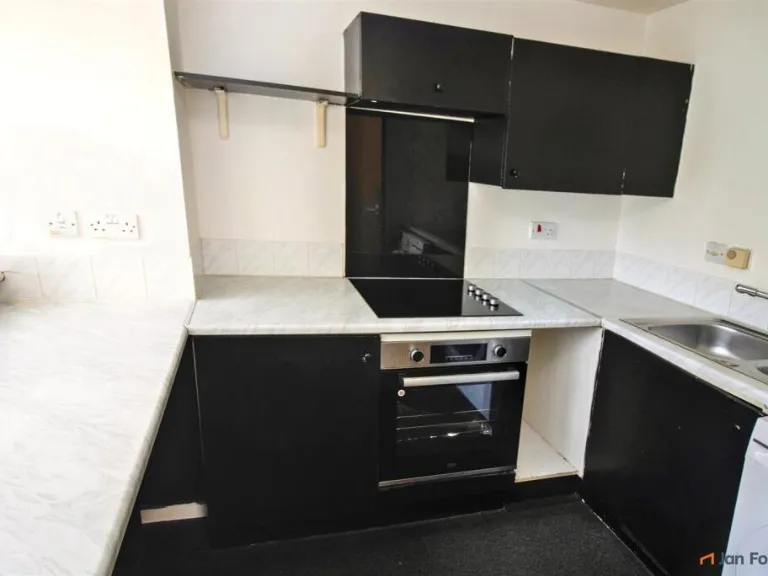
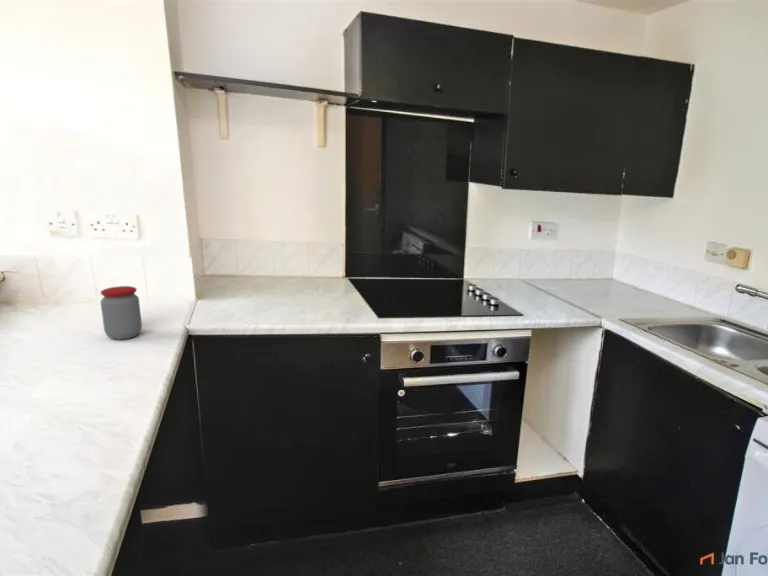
+ jar (121, 312)
